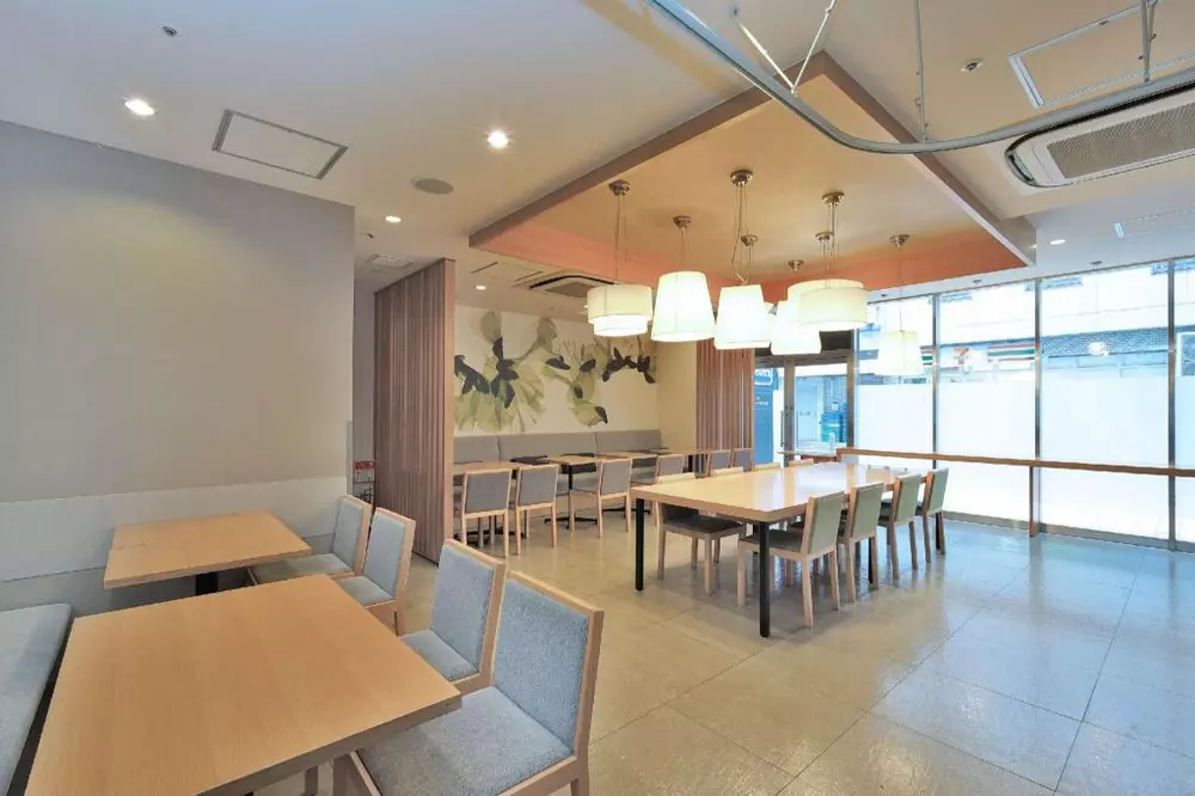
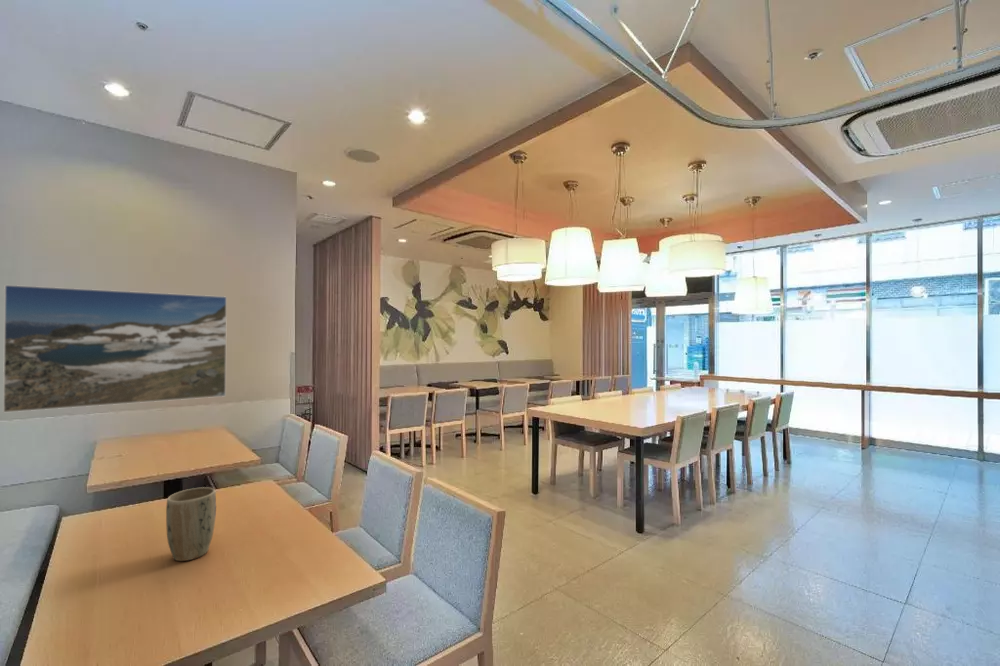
+ plant pot (191, 523)
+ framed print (128, 347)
